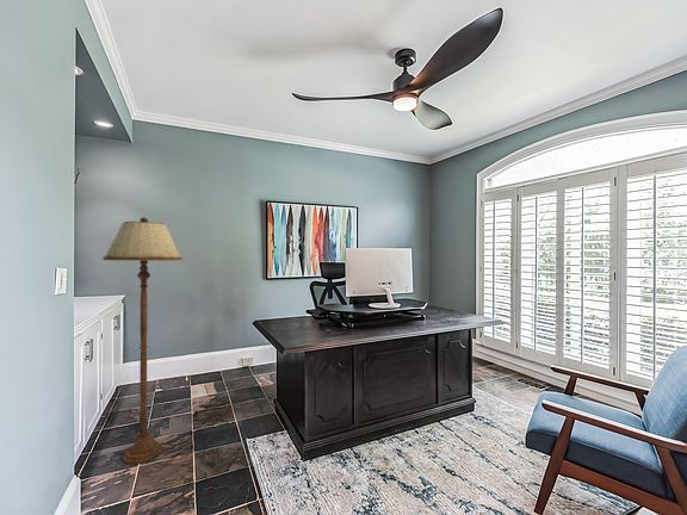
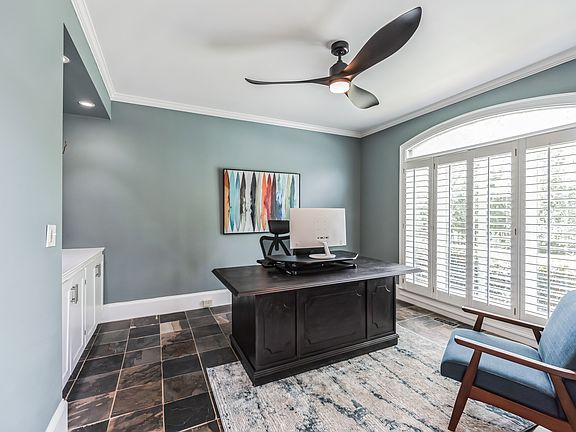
- floor lamp (144, 335)
